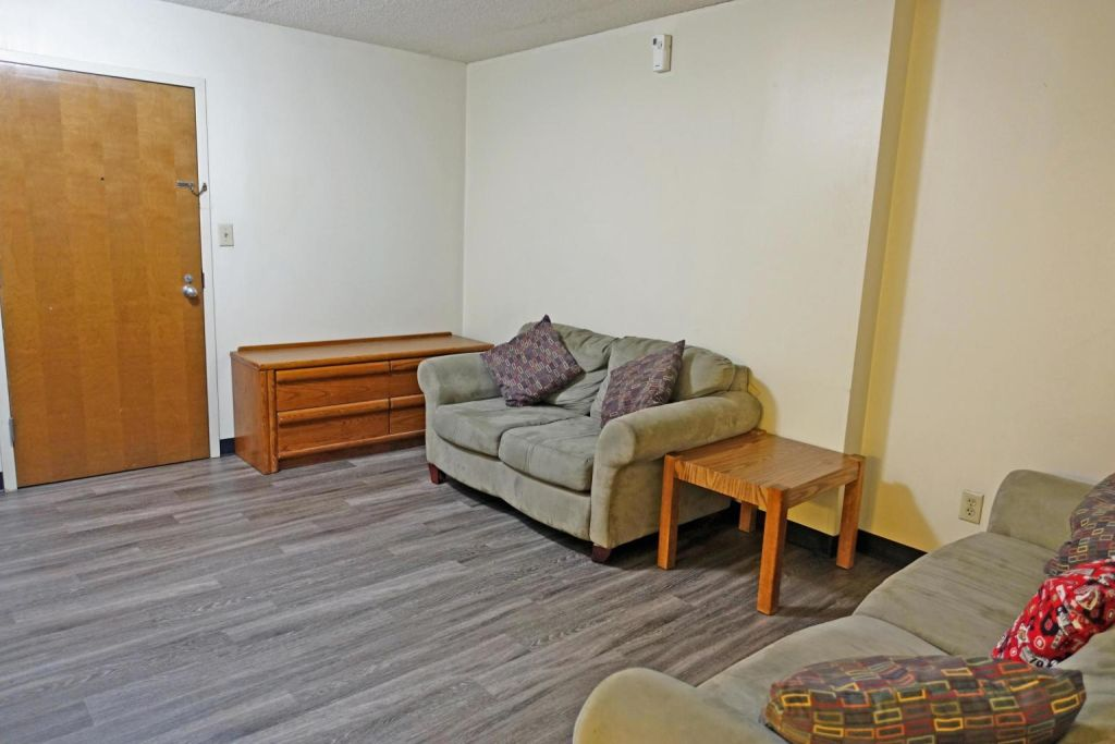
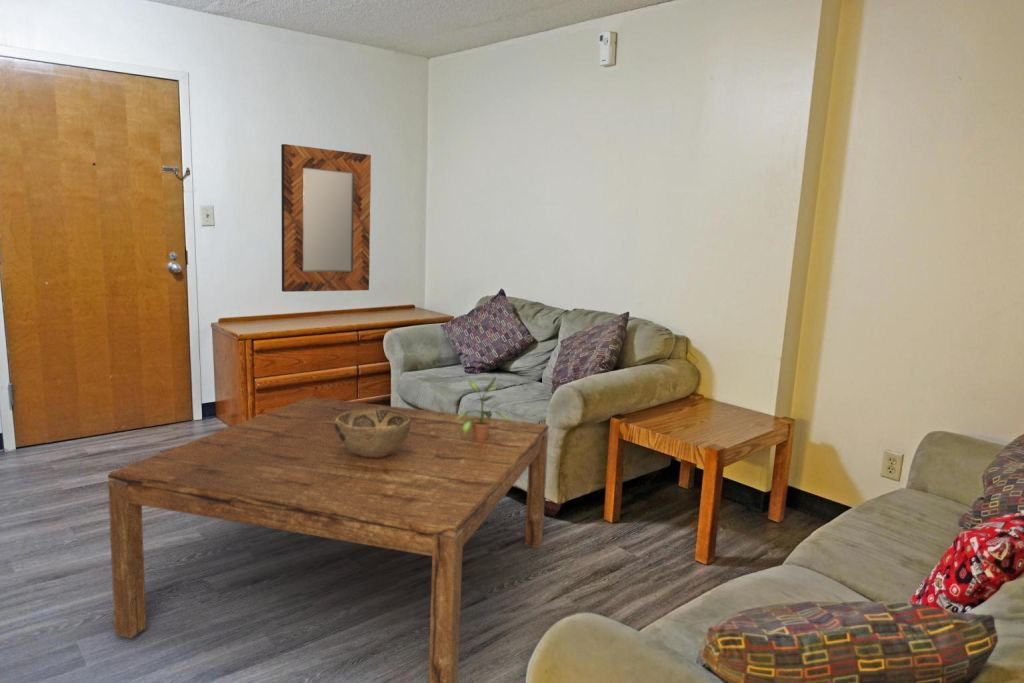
+ home mirror (327, 221)
+ potted plant (481, 407)
+ decorative bowl (372, 435)
+ coffee table (361, 515)
